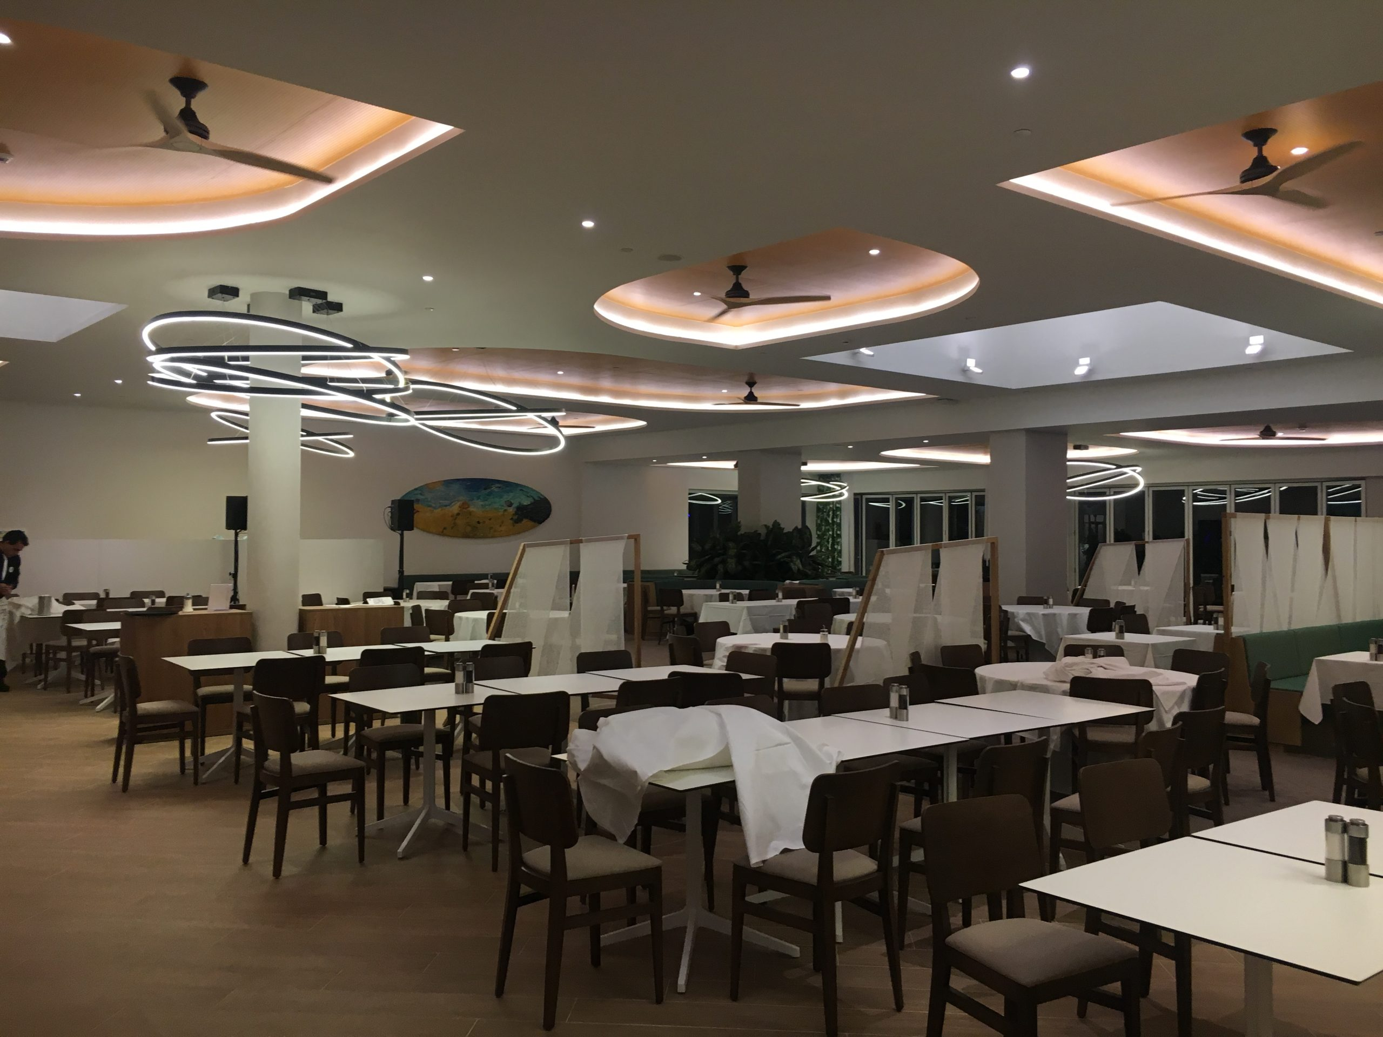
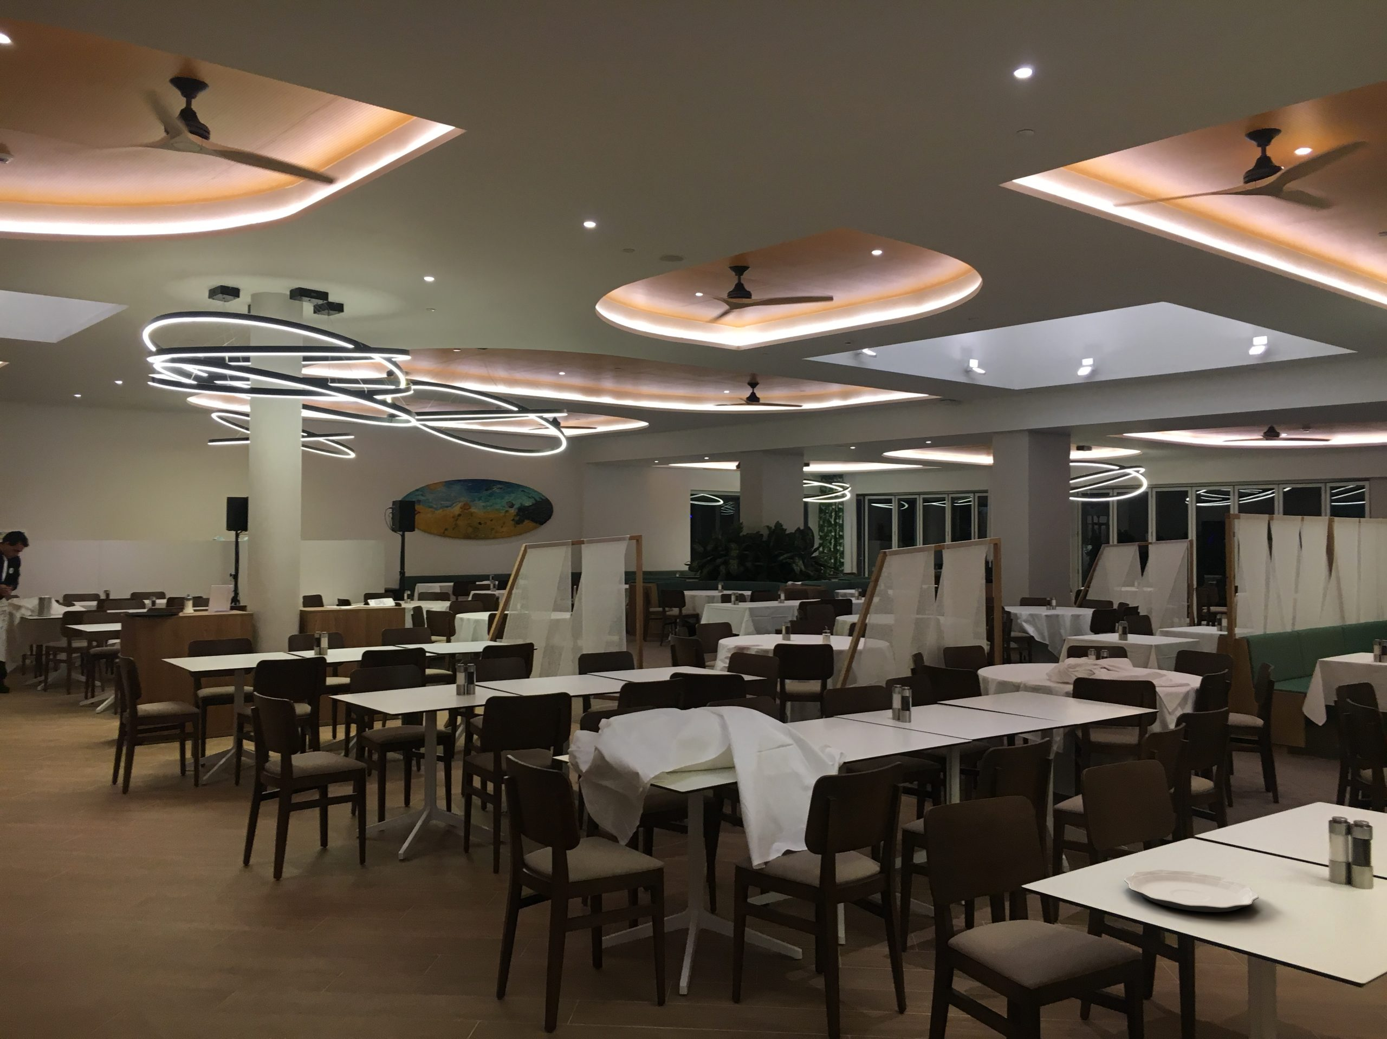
+ plate (1189, 892)
